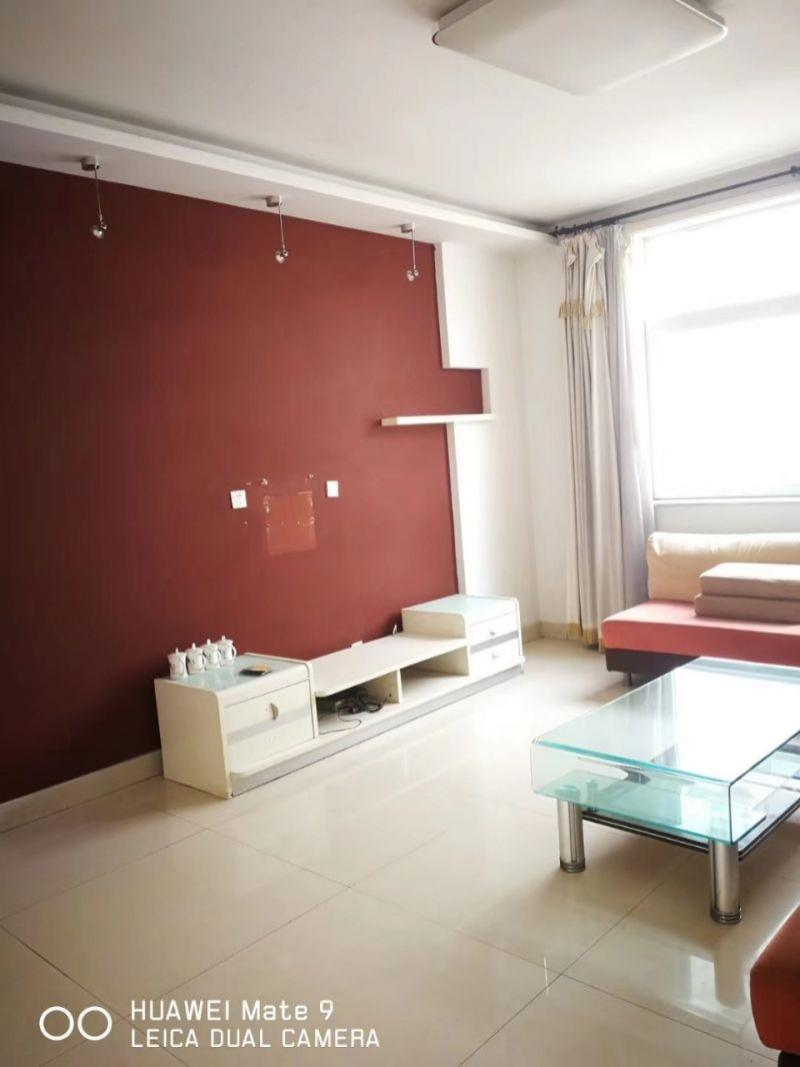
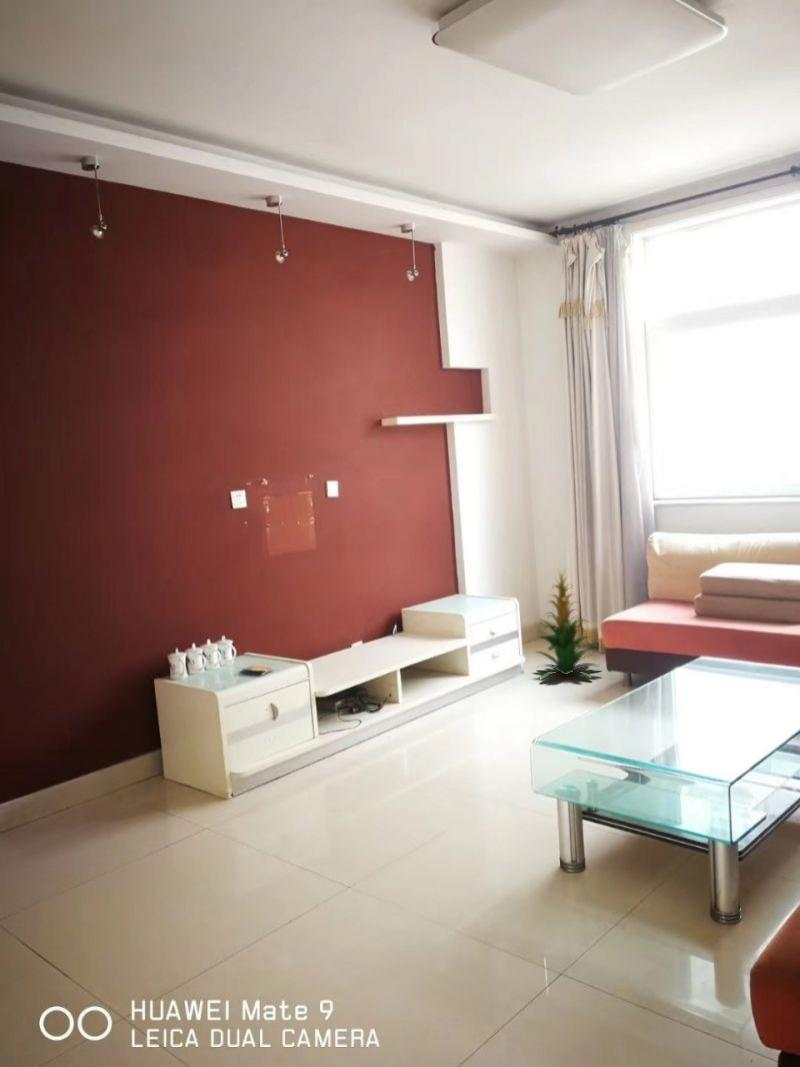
+ indoor plant (563, 622)
